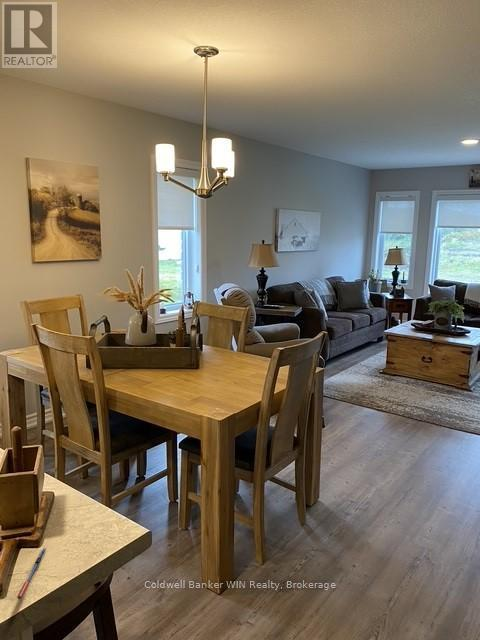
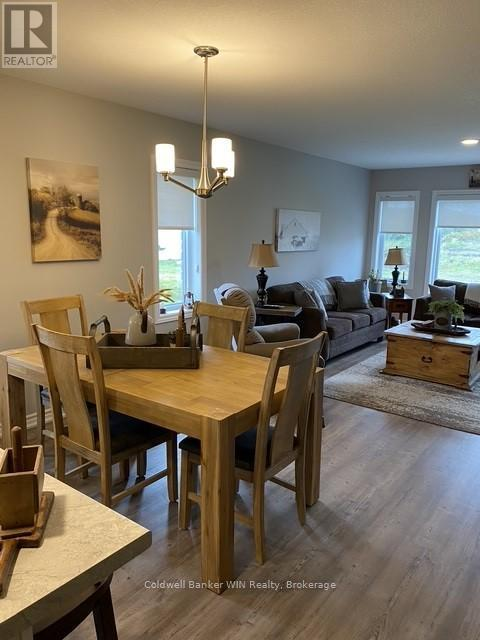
- pen (33, 569)
